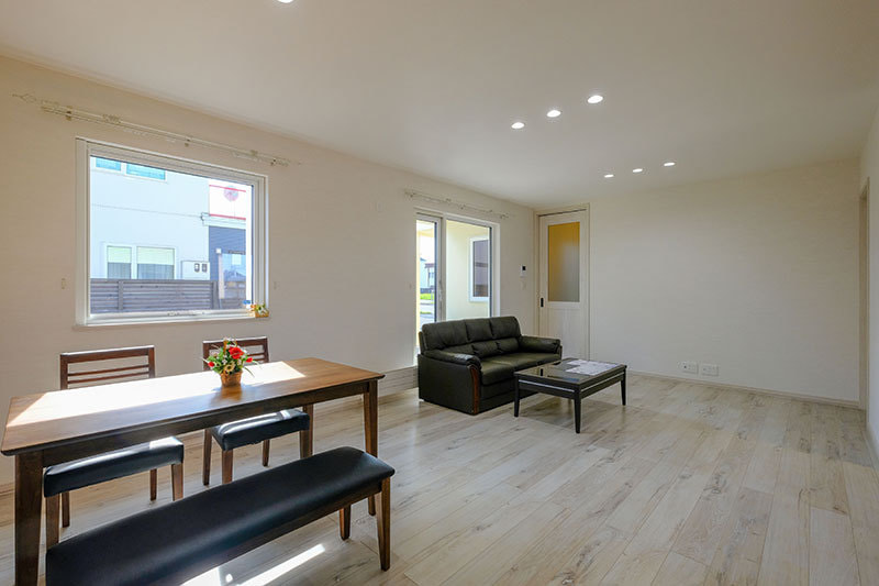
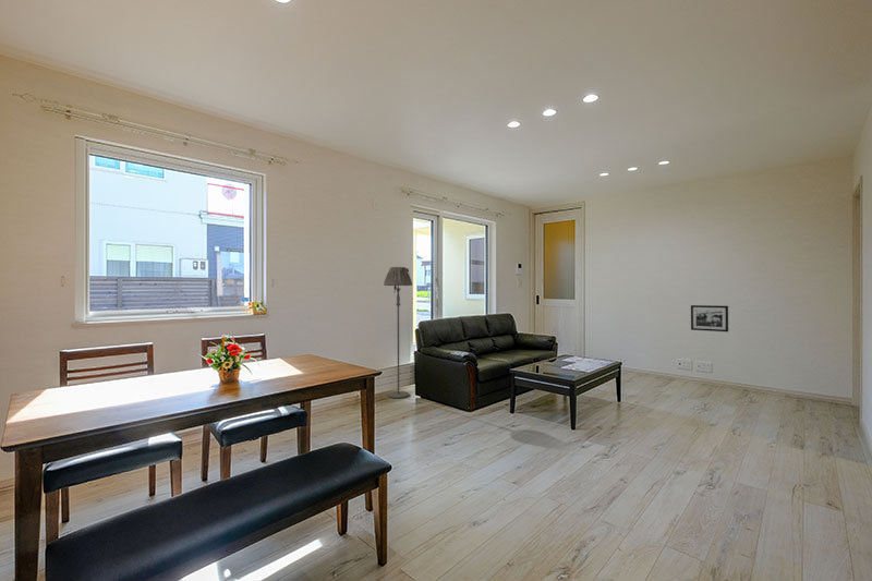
+ floor lamp (398, 330)
+ picture frame (708, 317)
